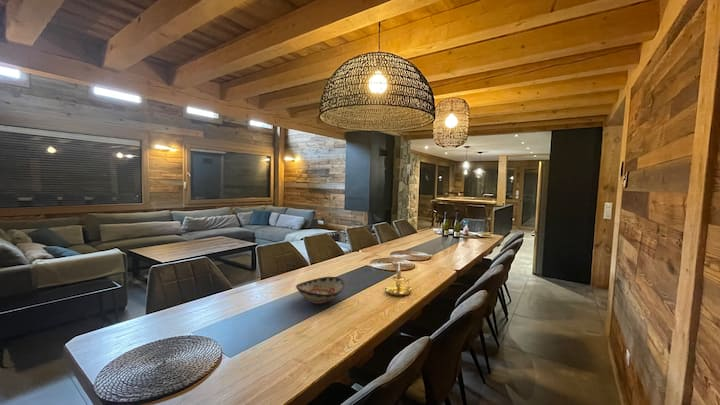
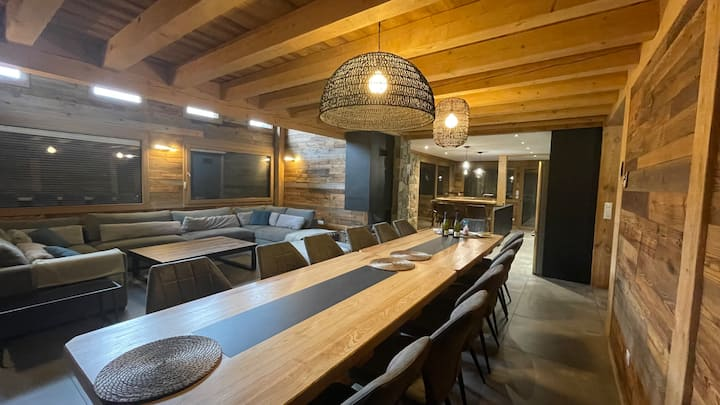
- candle holder (400, 276)
- decorative bowl (320, 291)
